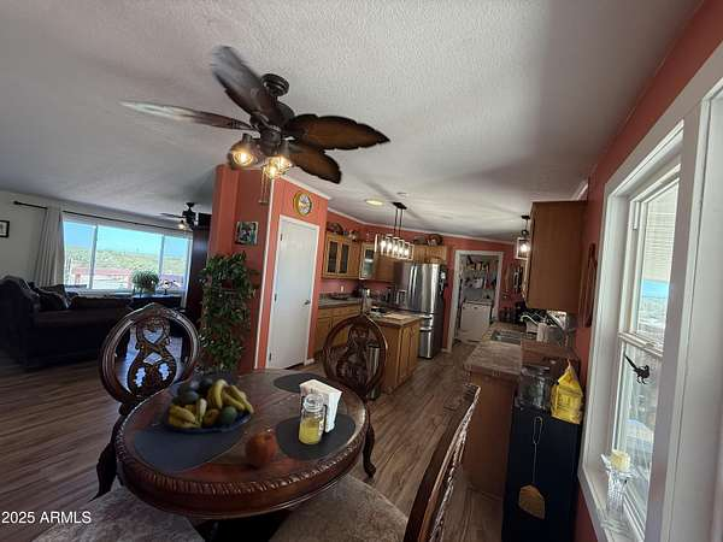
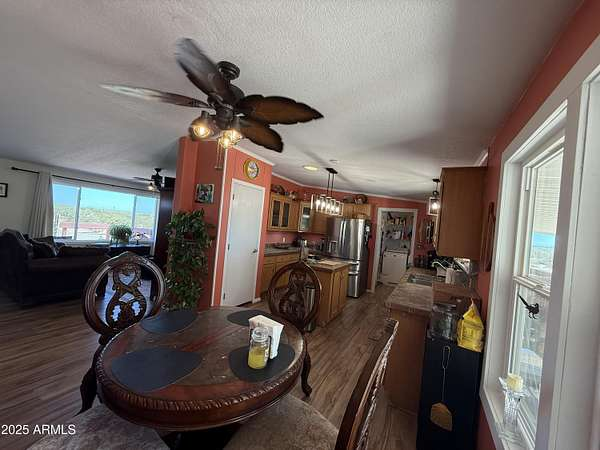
- apple (260, 447)
- fruit bowl (211, 397)
